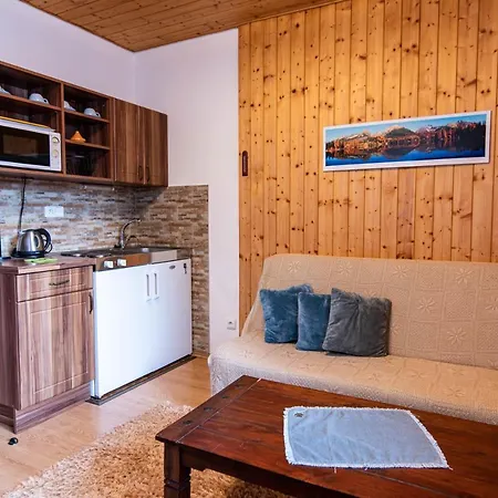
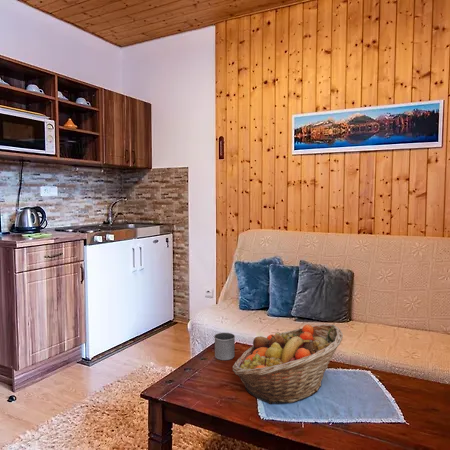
+ fruit basket (288, 356)
+ mug (225, 345)
